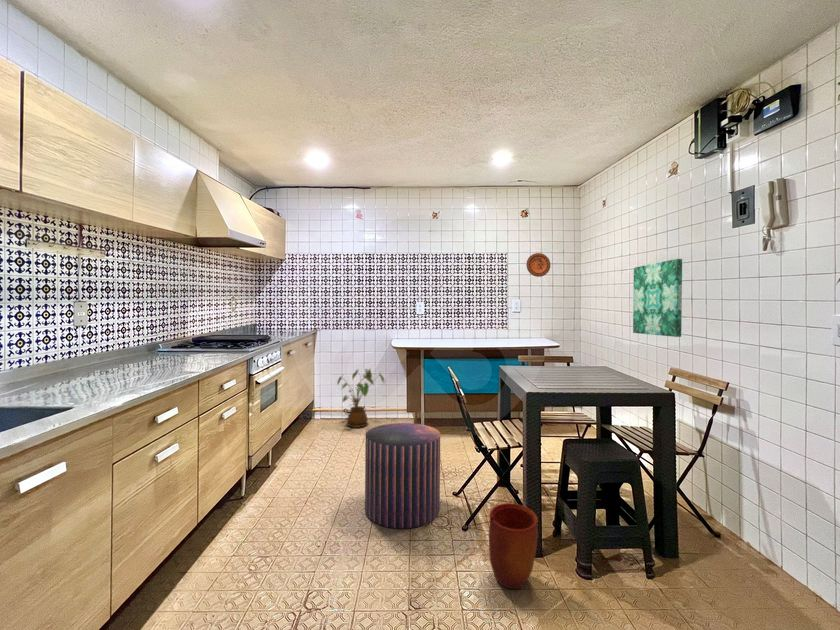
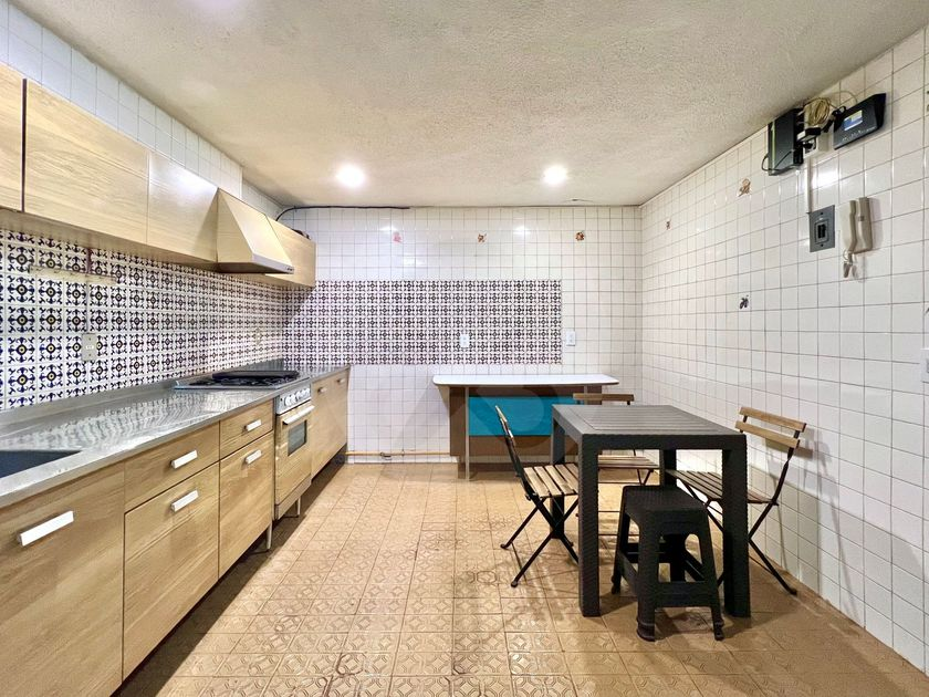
- wall art (655, 299)
- house plant (360, 398)
- decorative plate (538, 264)
- vase (512, 547)
- stool (402, 470)
